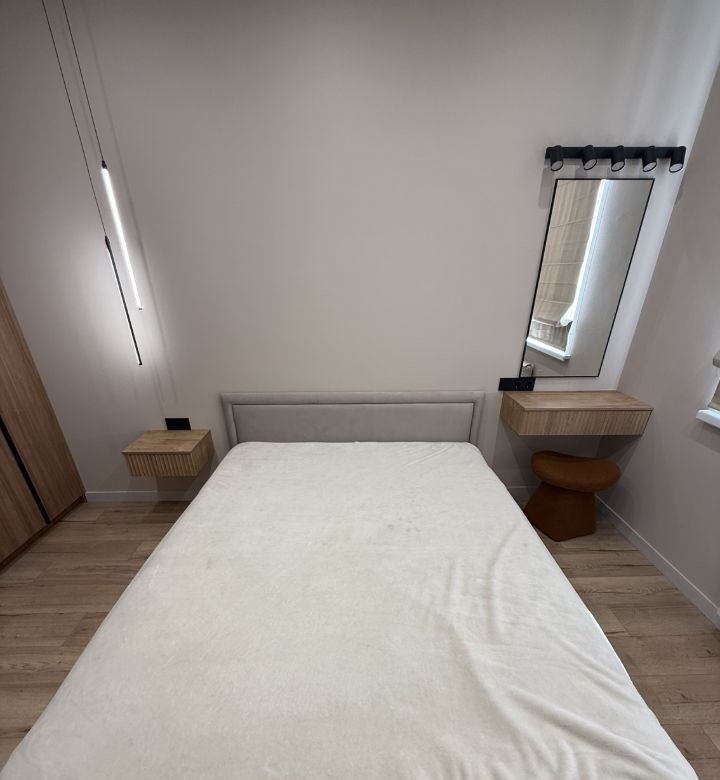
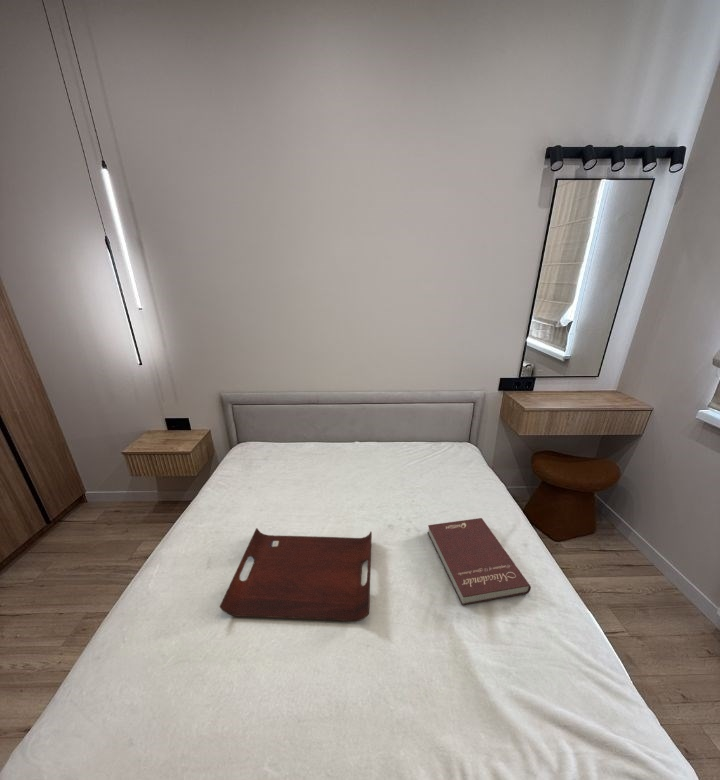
+ book (473, 555)
+ serving tray (305, 568)
